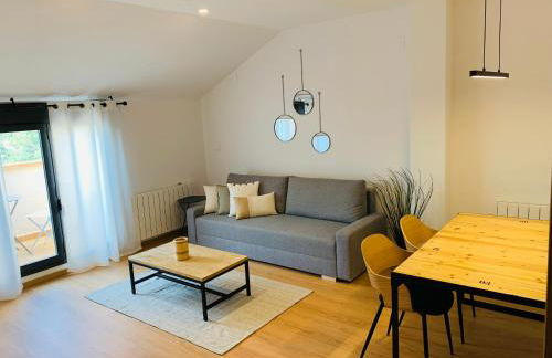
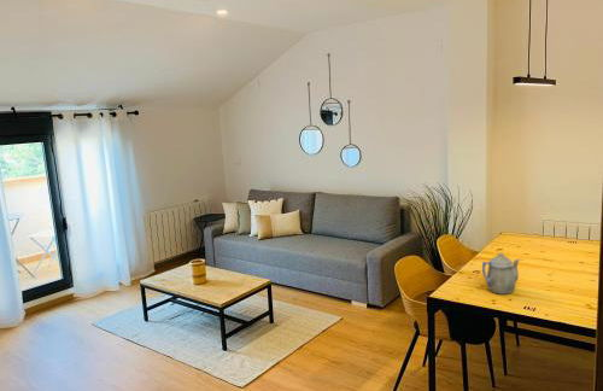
+ teapot (500, 272)
